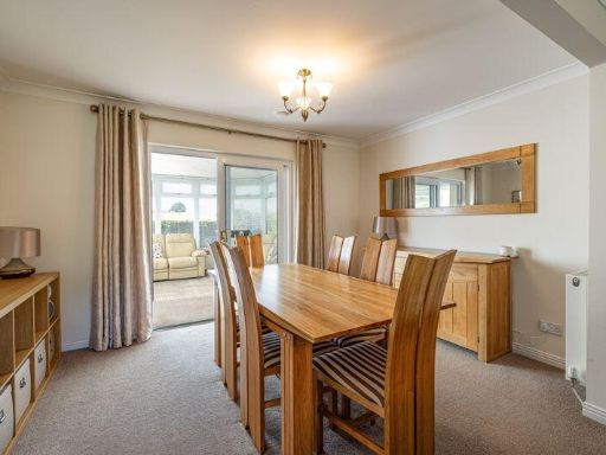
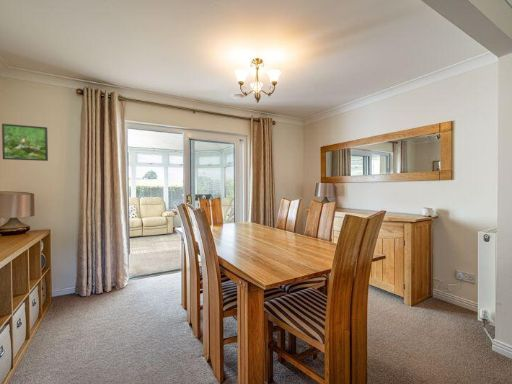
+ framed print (25, 142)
